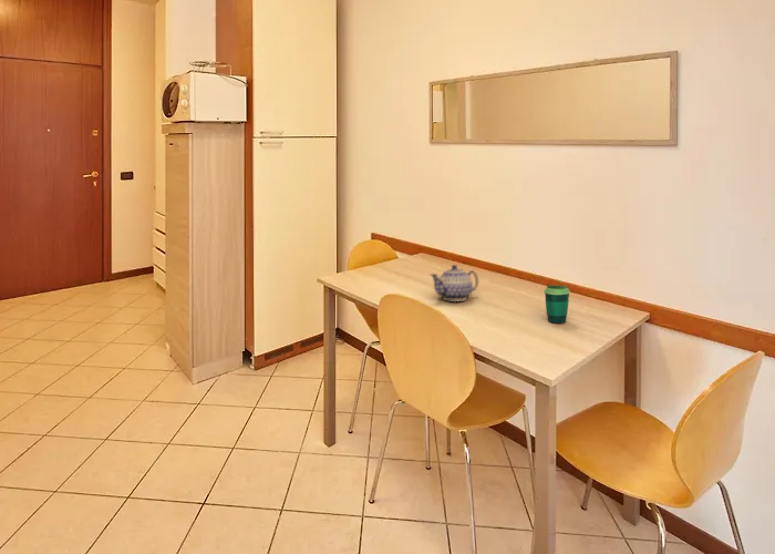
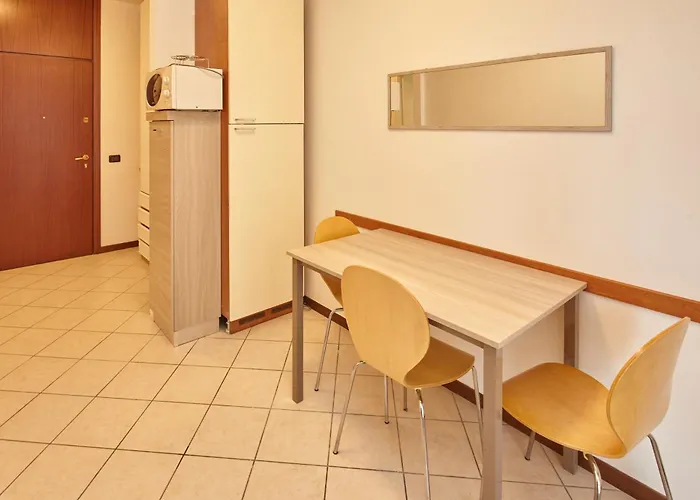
- cup (556, 304)
- teapot (454, 281)
